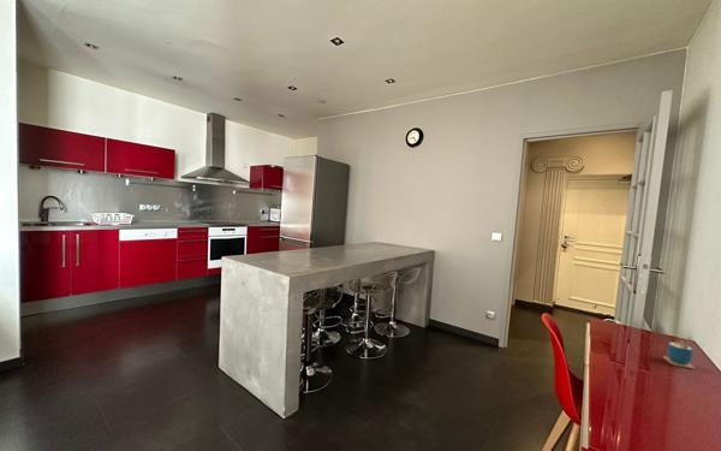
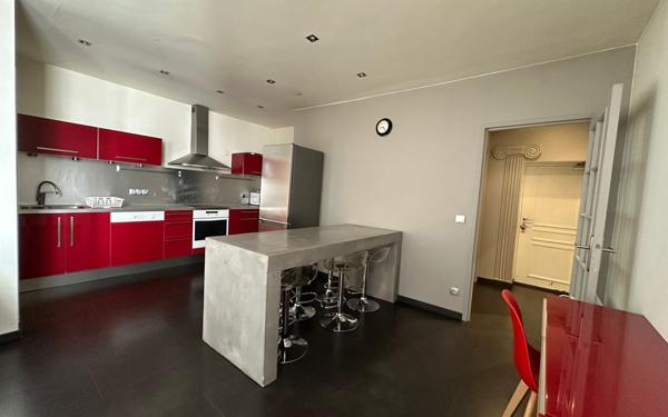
- cup (680, 348)
